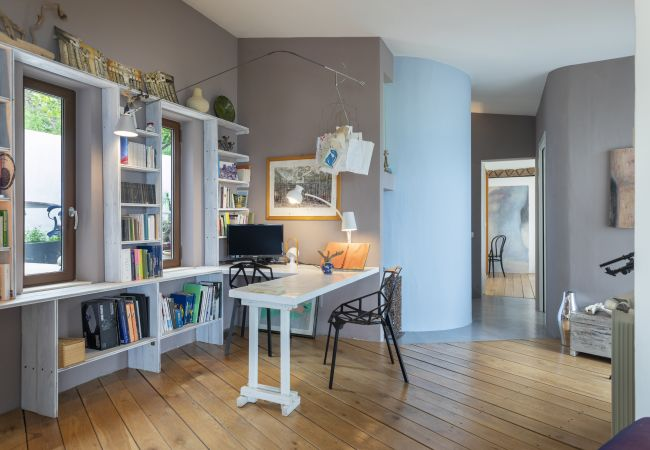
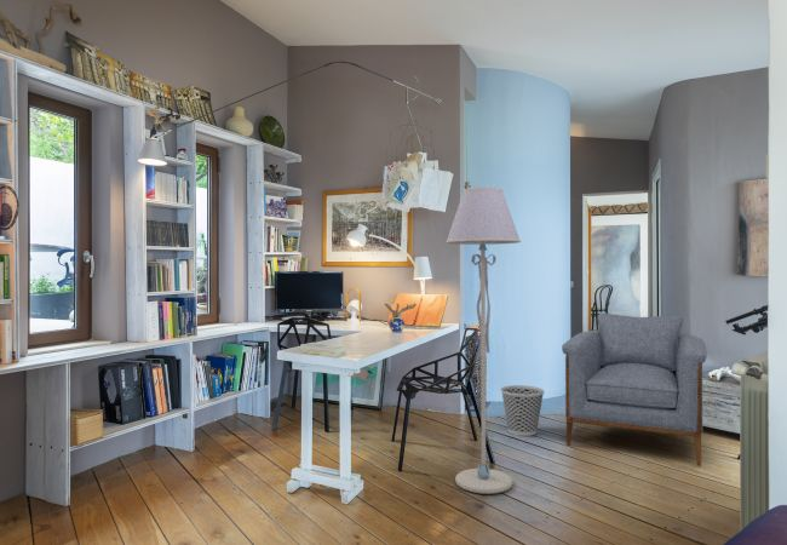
+ floor lamp (483, 337)
+ armchair (636, 377)
+ wastebasket (522, 411)
